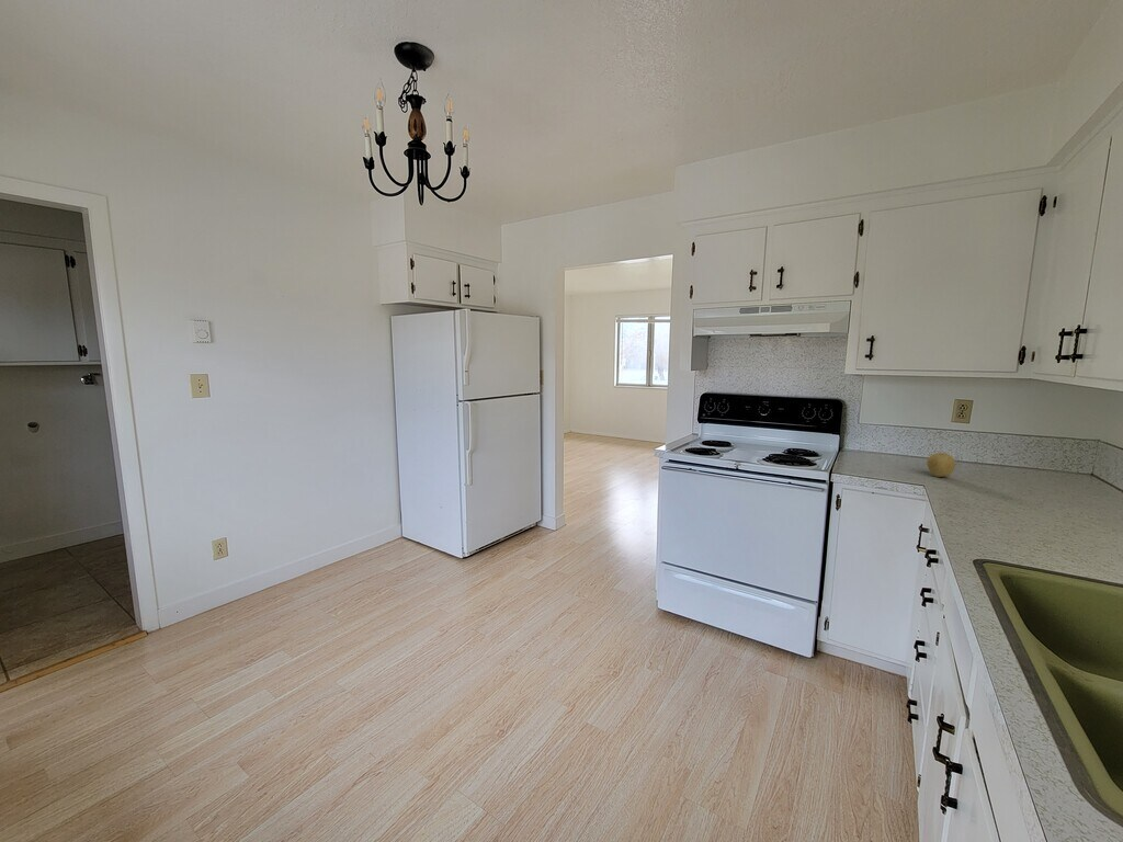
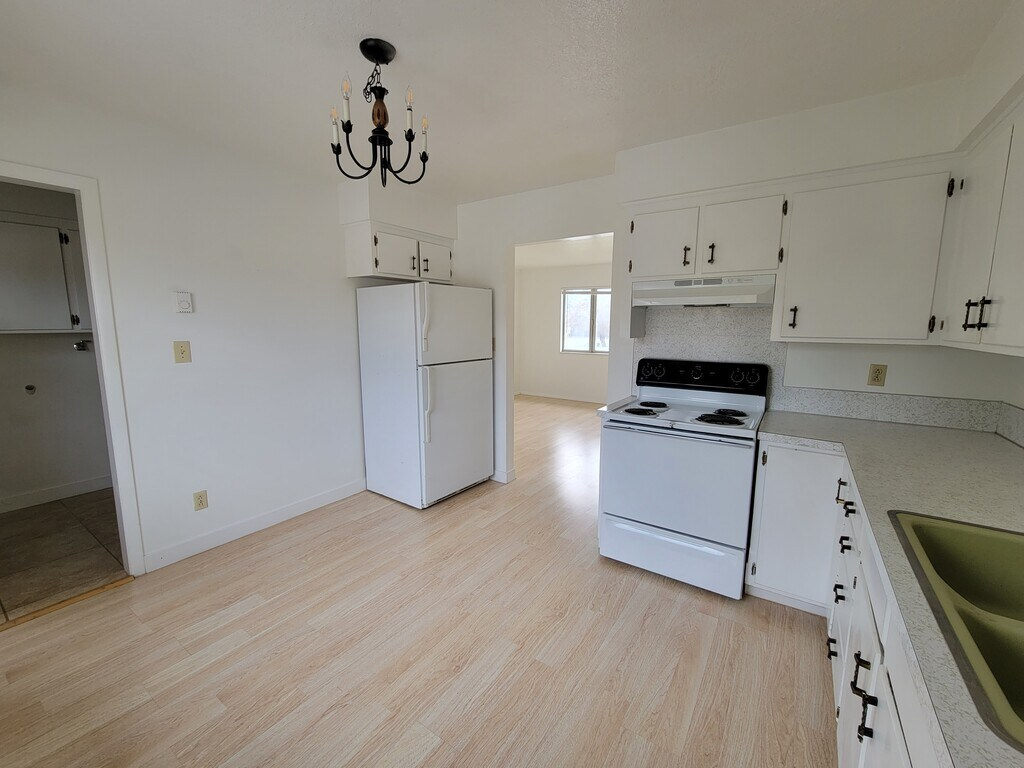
- fruit (940, 464)
